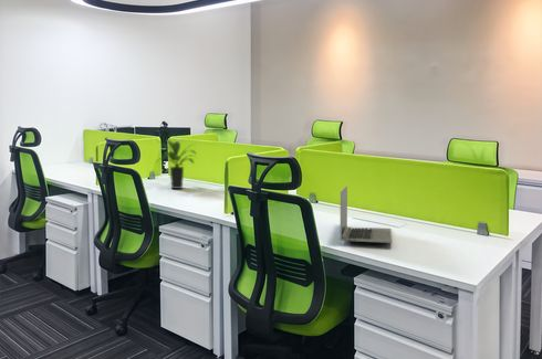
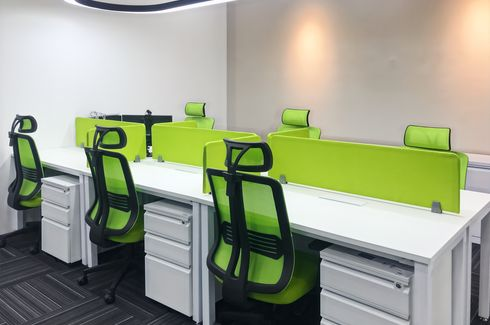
- potted plant (177, 163)
- laptop (366, 228)
